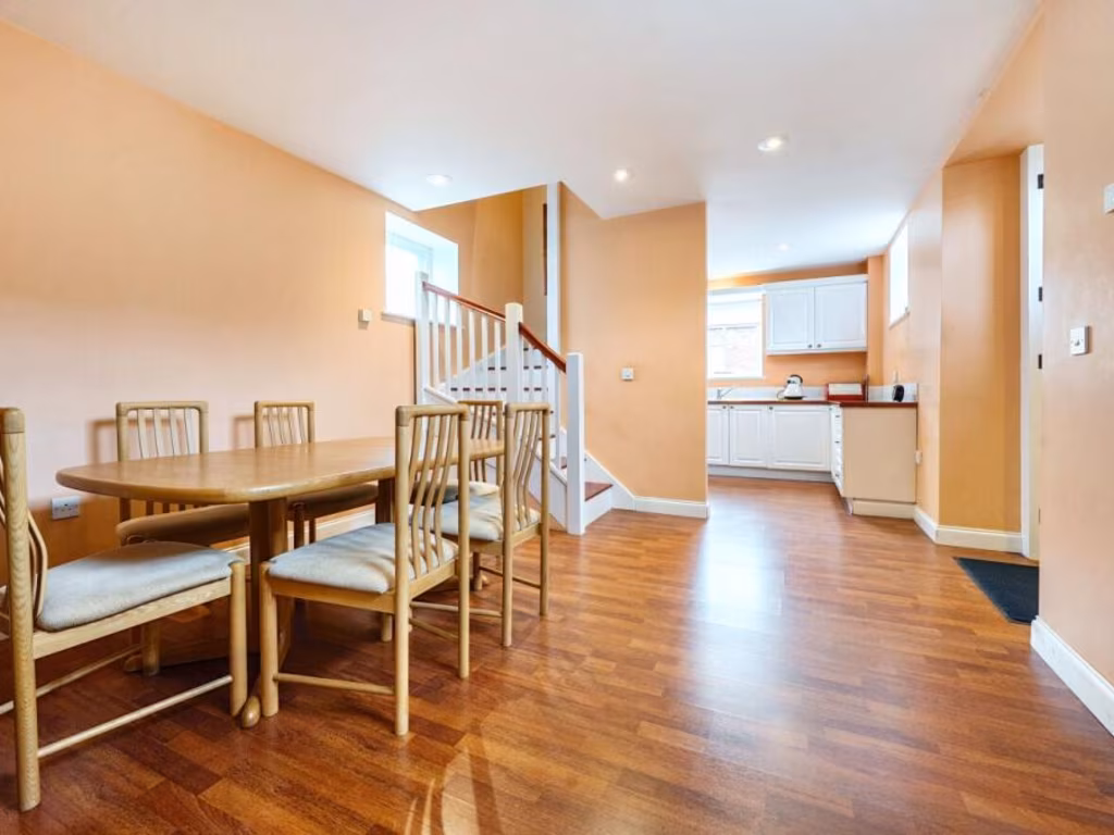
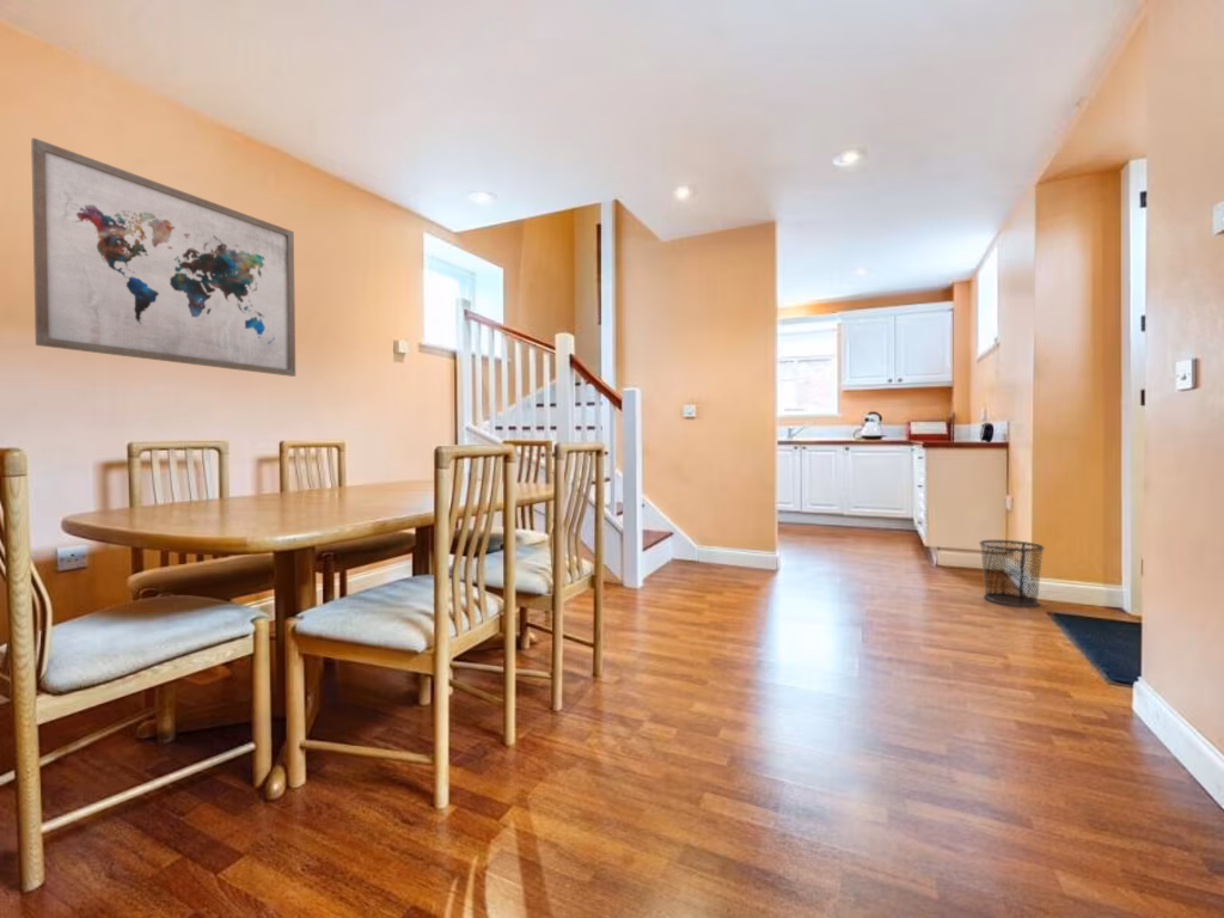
+ waste bin (1010, 573)
+ wall art (186, 279)
